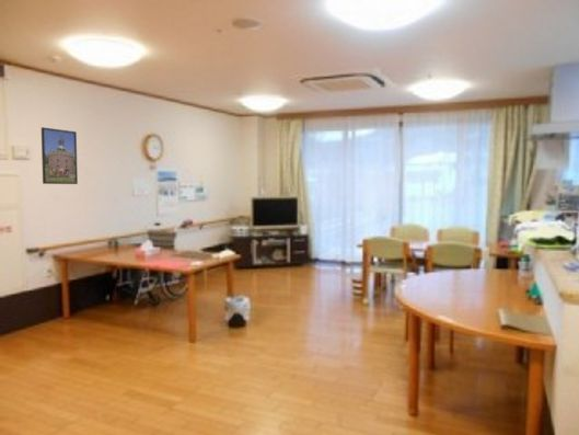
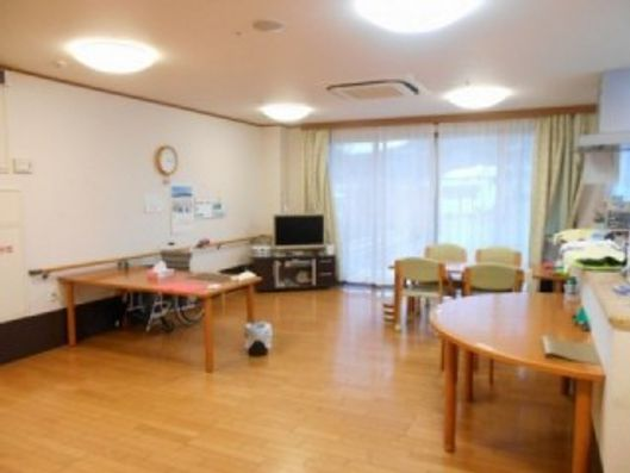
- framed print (59, 157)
